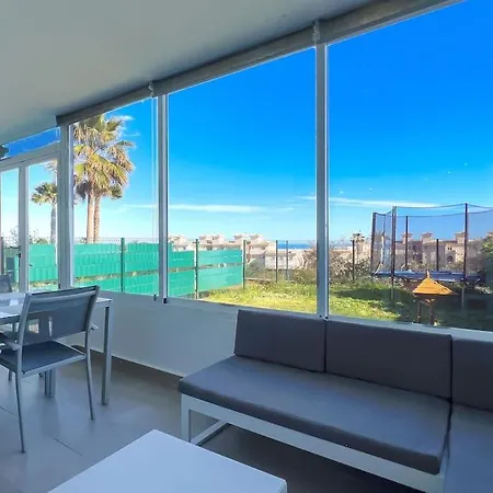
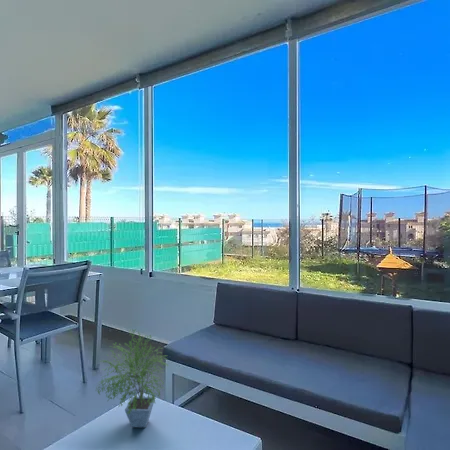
+ potted plant (134, 380)
